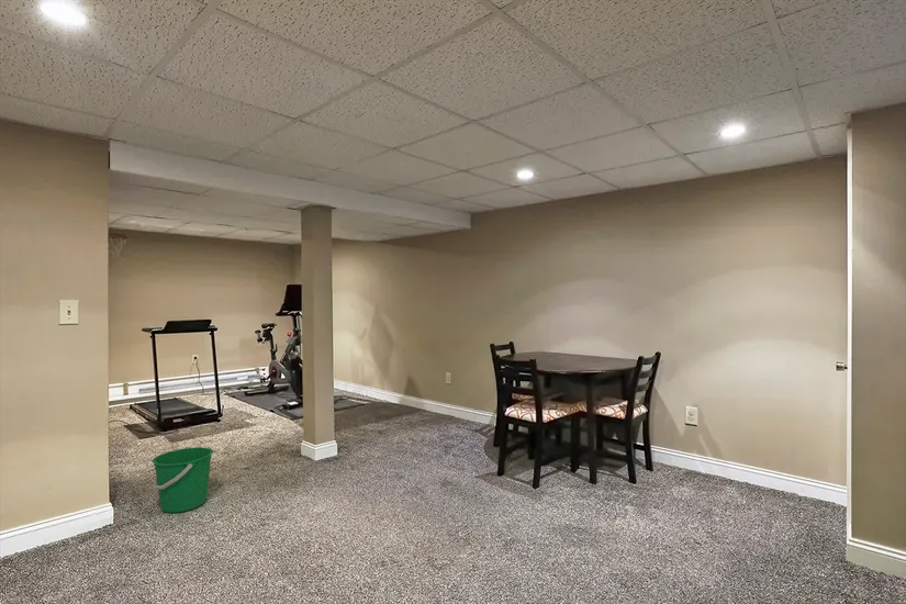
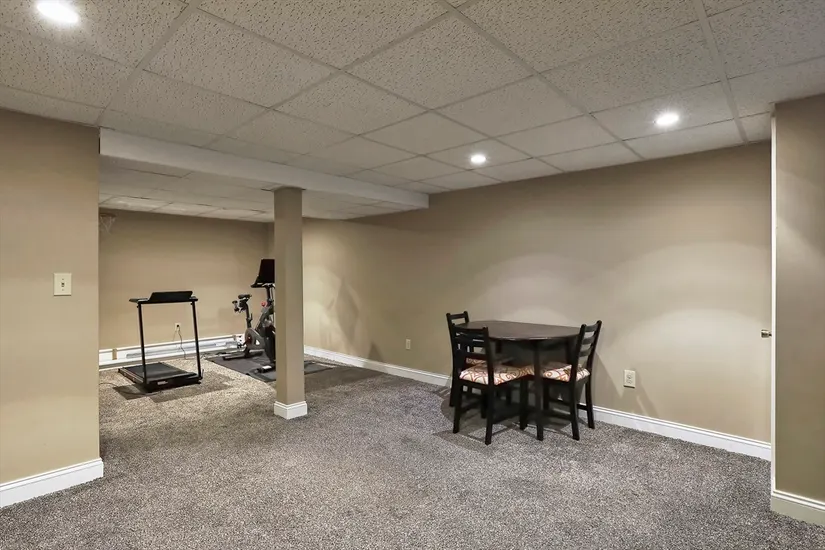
- bucket (183, 480)
